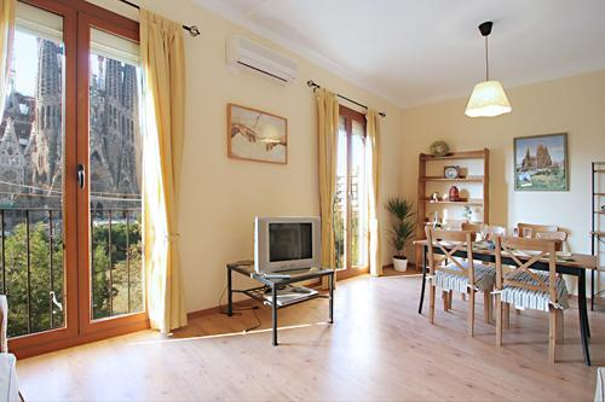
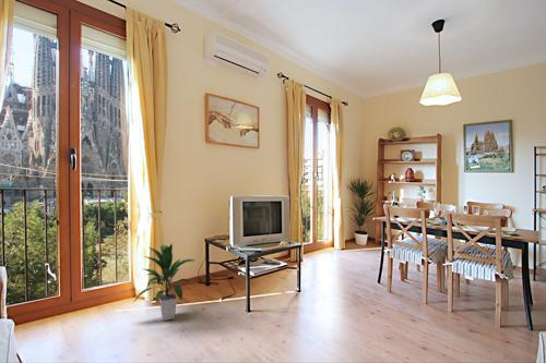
+ indoor plant (165, 279)
